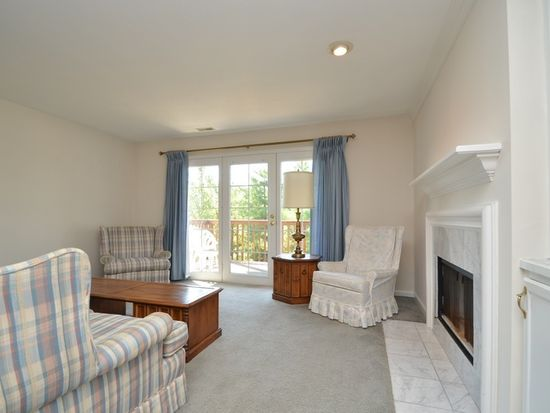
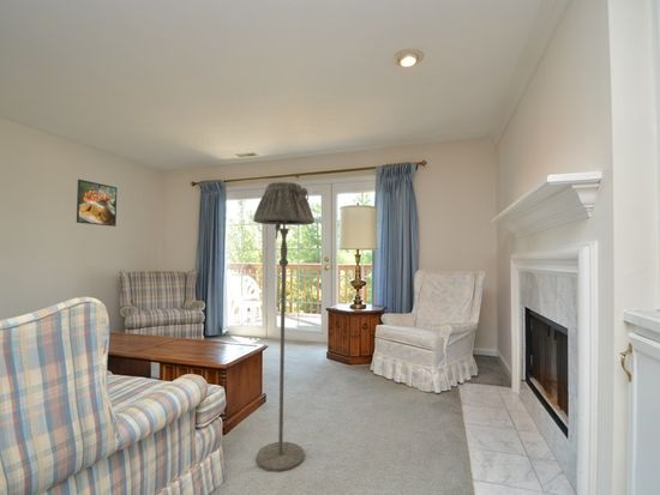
+ floor lamp (282, 319)
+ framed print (97, 204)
